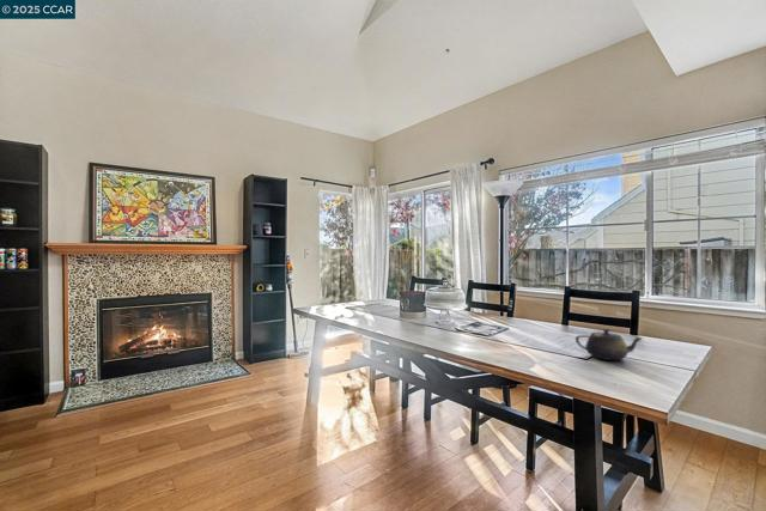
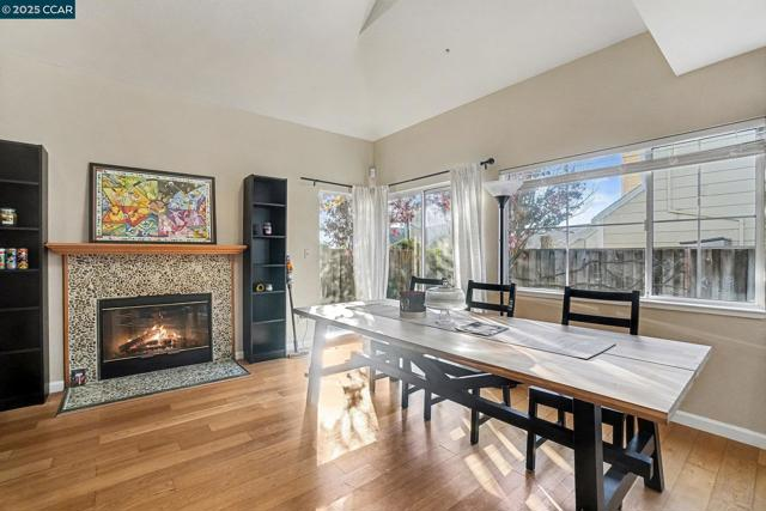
- teapot (608, 343)
